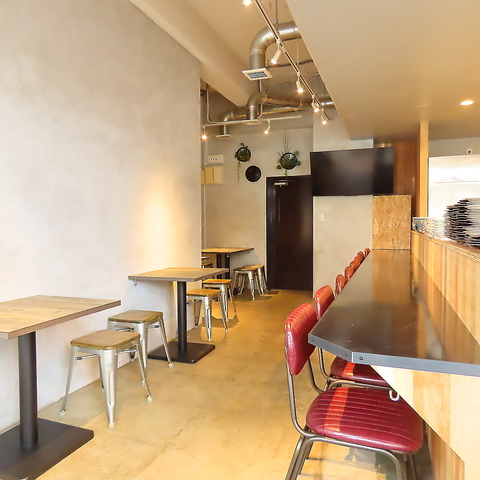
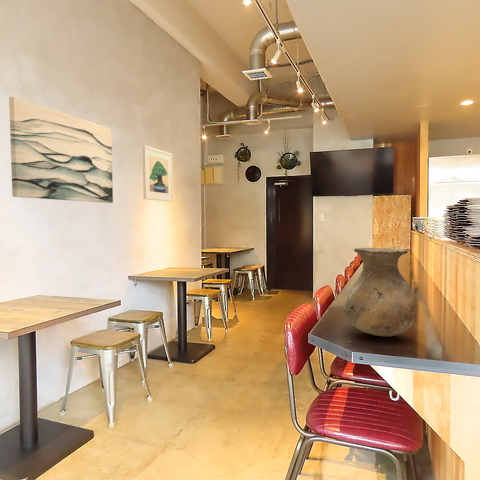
+ wall art (68, 157)
+ vase (380, 292)
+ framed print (158, 175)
